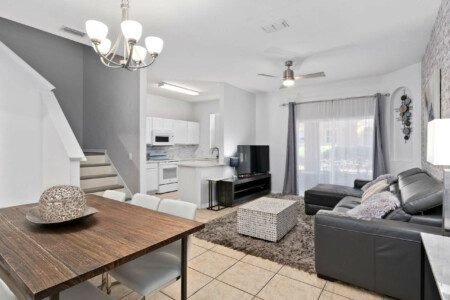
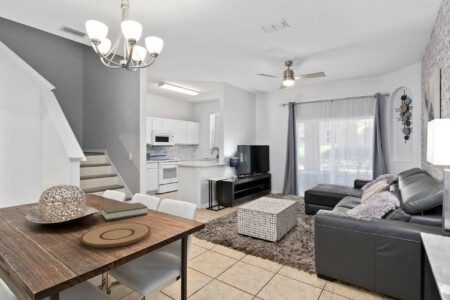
+ plate (117, 234)
+ book (124, 210)
